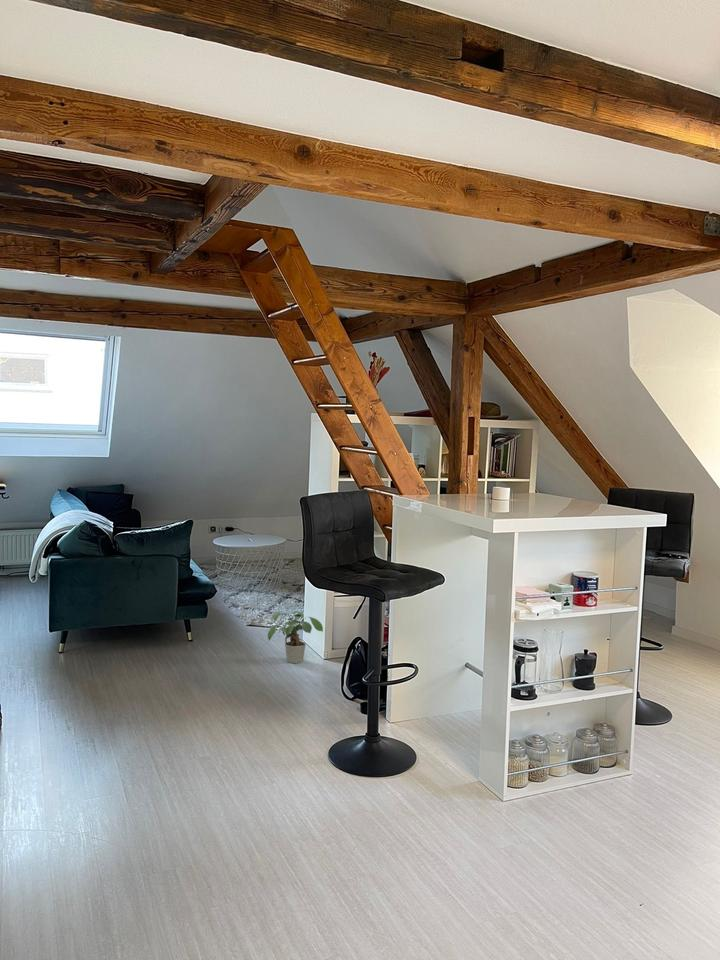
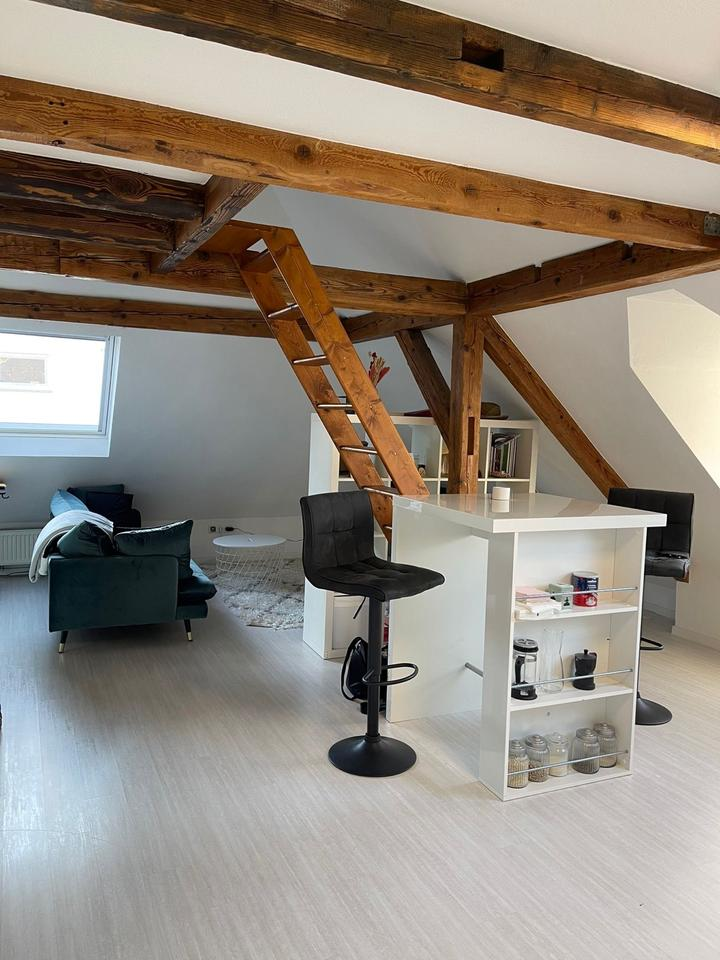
- potted plant (290, 636)
